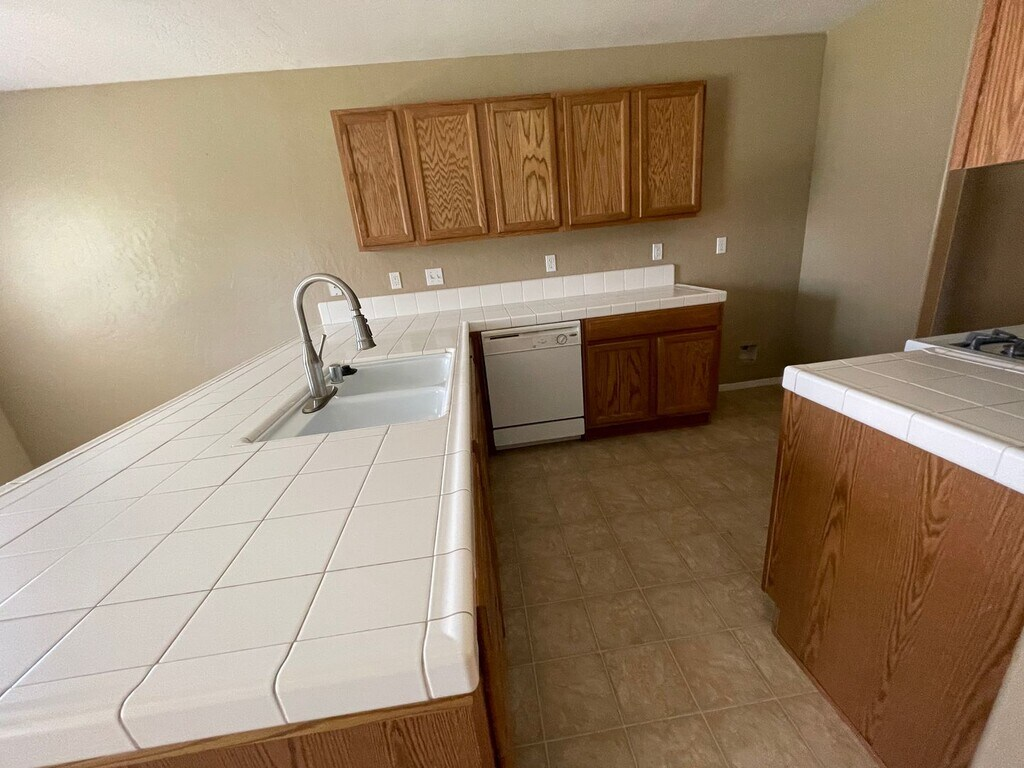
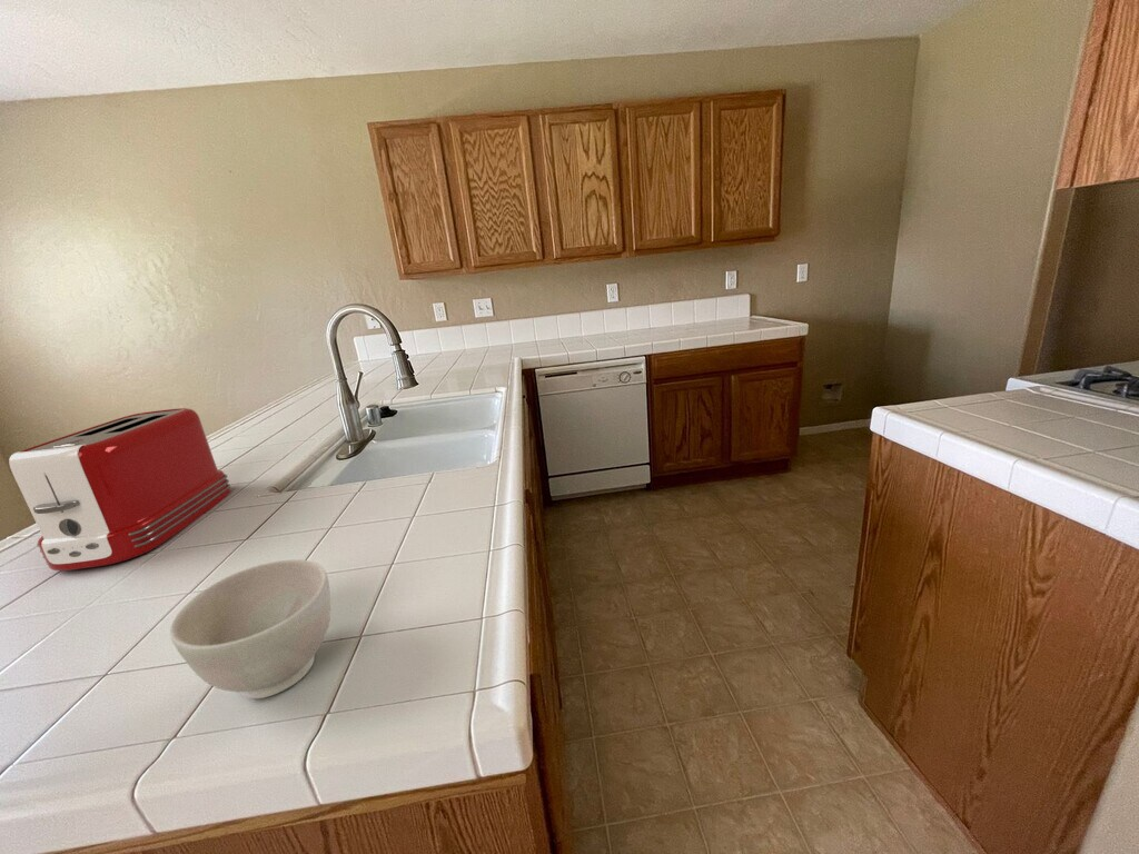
+ toaster (132, 477)
+ bowl (266, 635)
